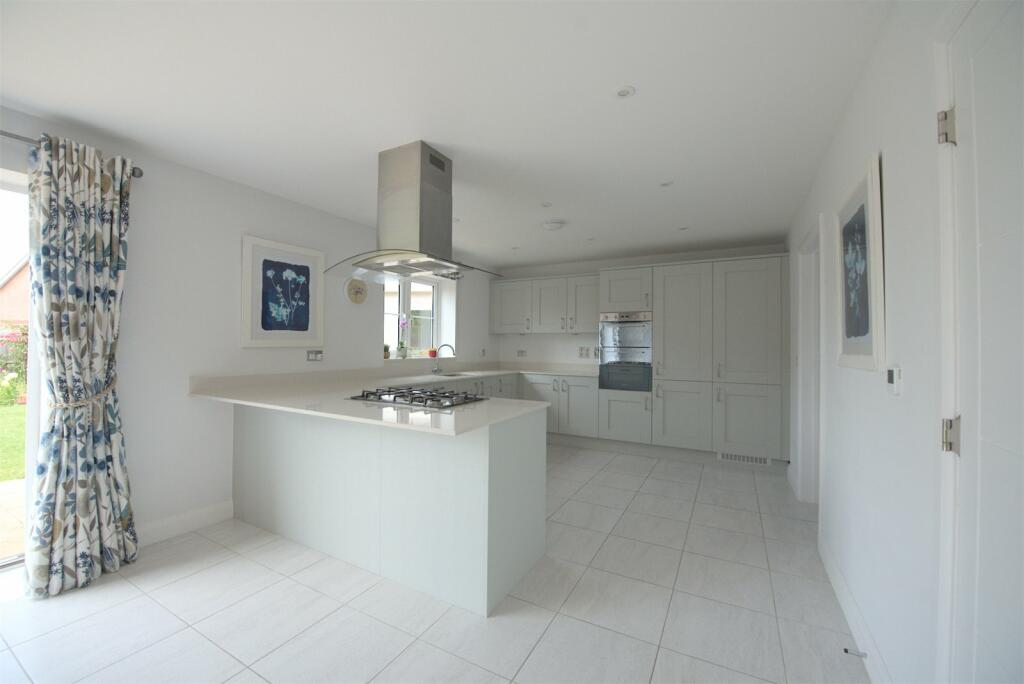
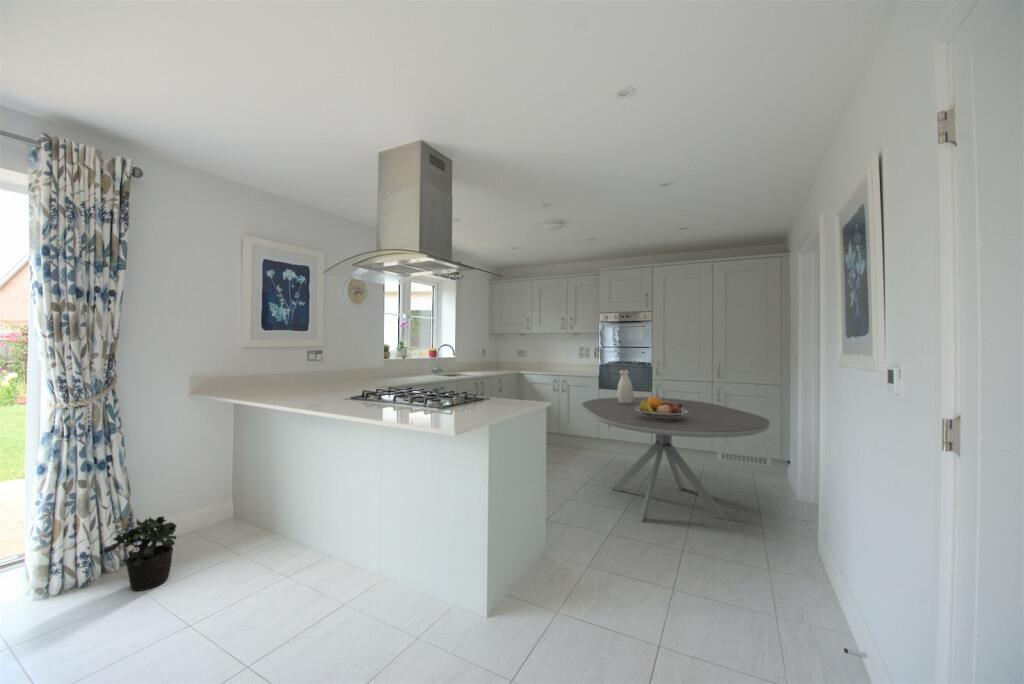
+ potted plant (146, 549)
+ dining table (662, 454)
+ vase (625, 386)
+ fruit bowl (660, 407)
